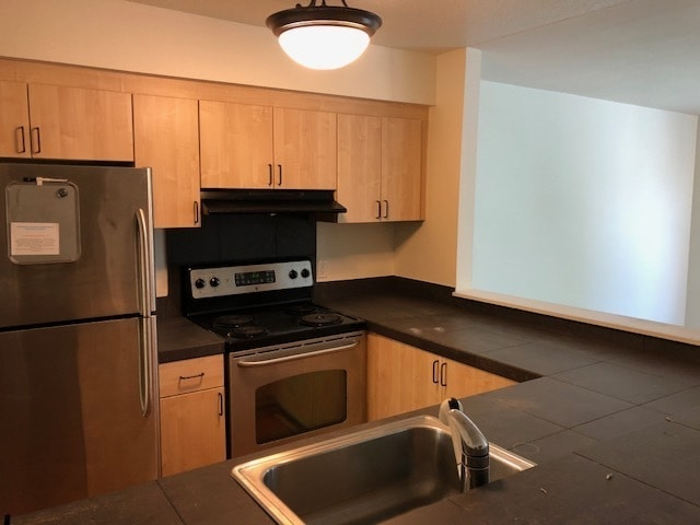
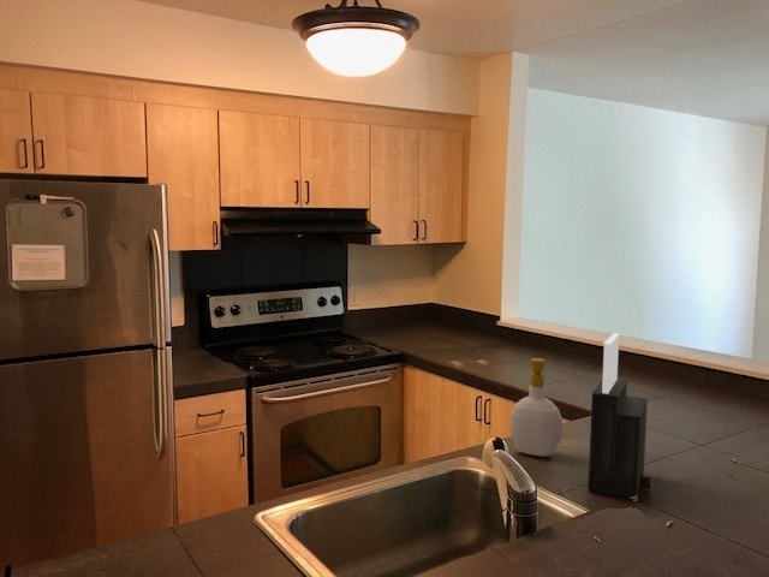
+ soap bottle (536, 405)
+ knife block (625, 411)
